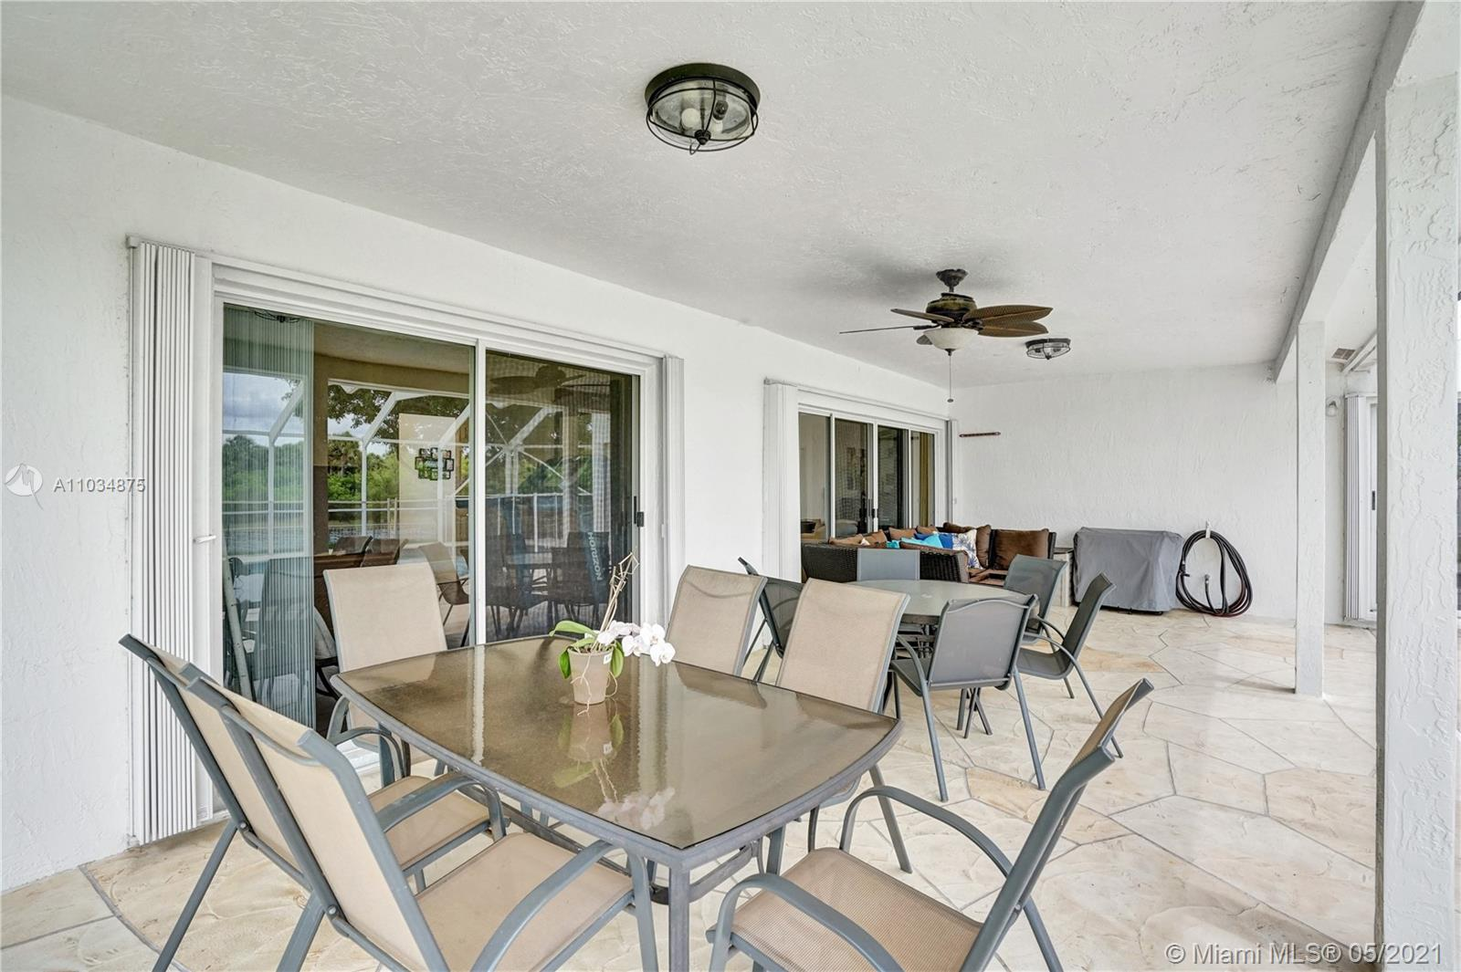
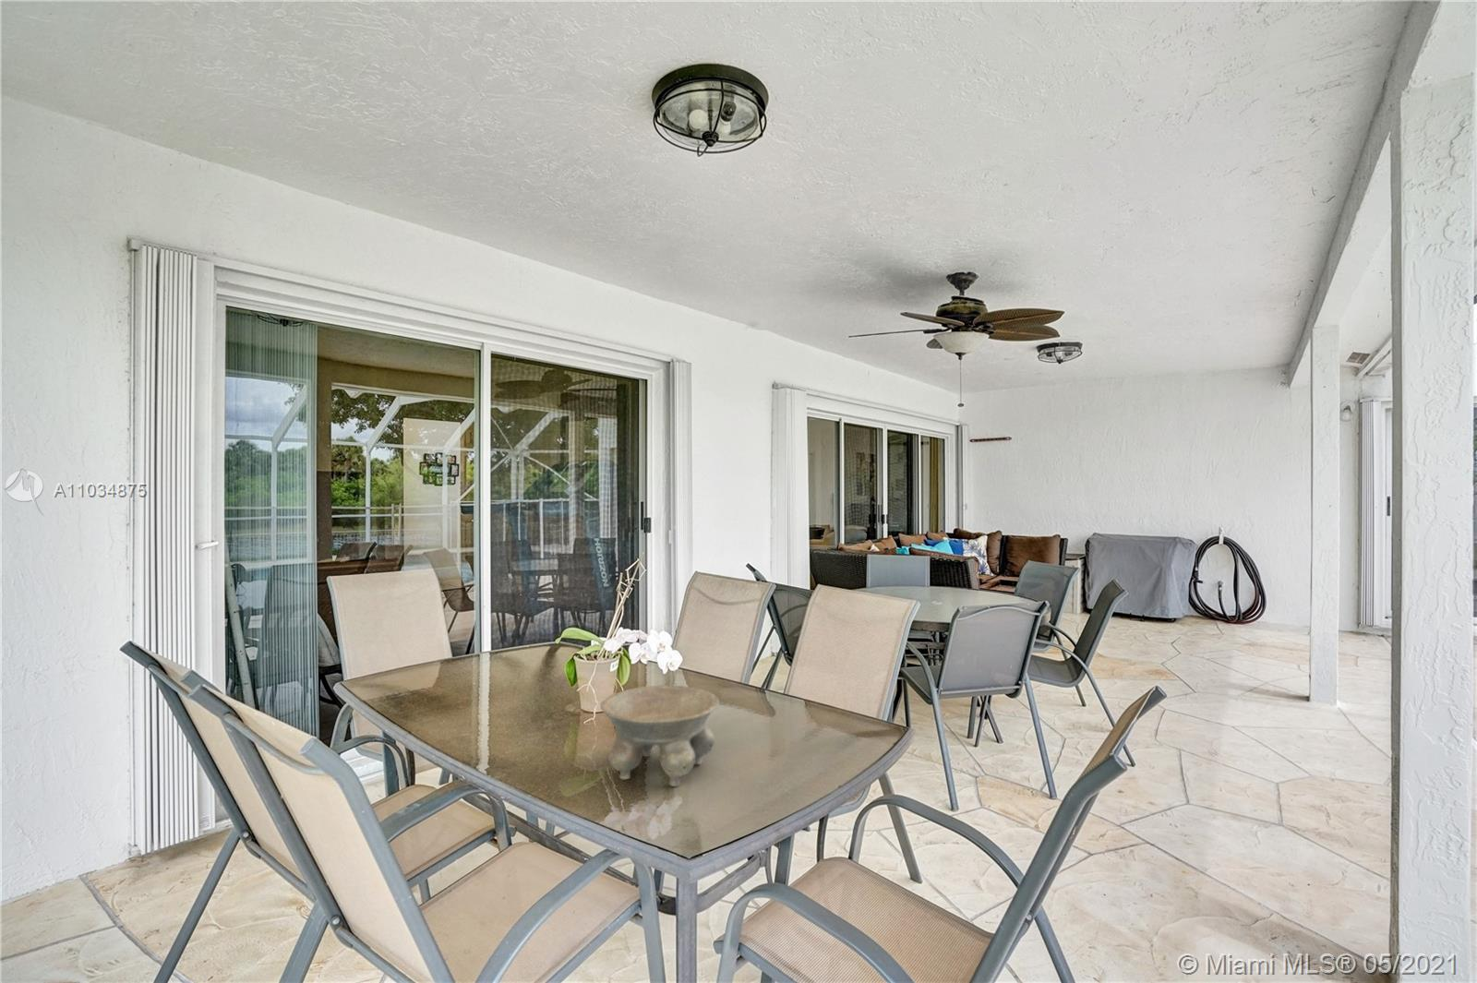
+ bowl (659, 736)
